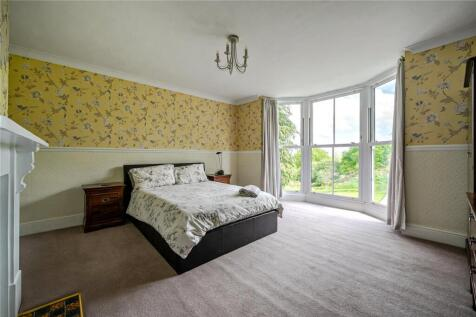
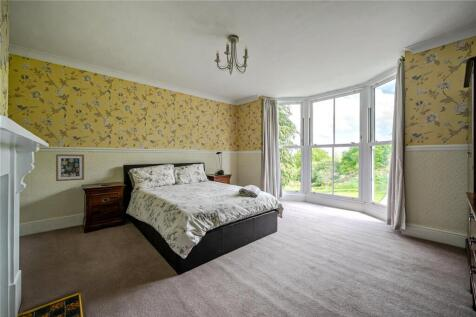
+ wall art (70, 167)
